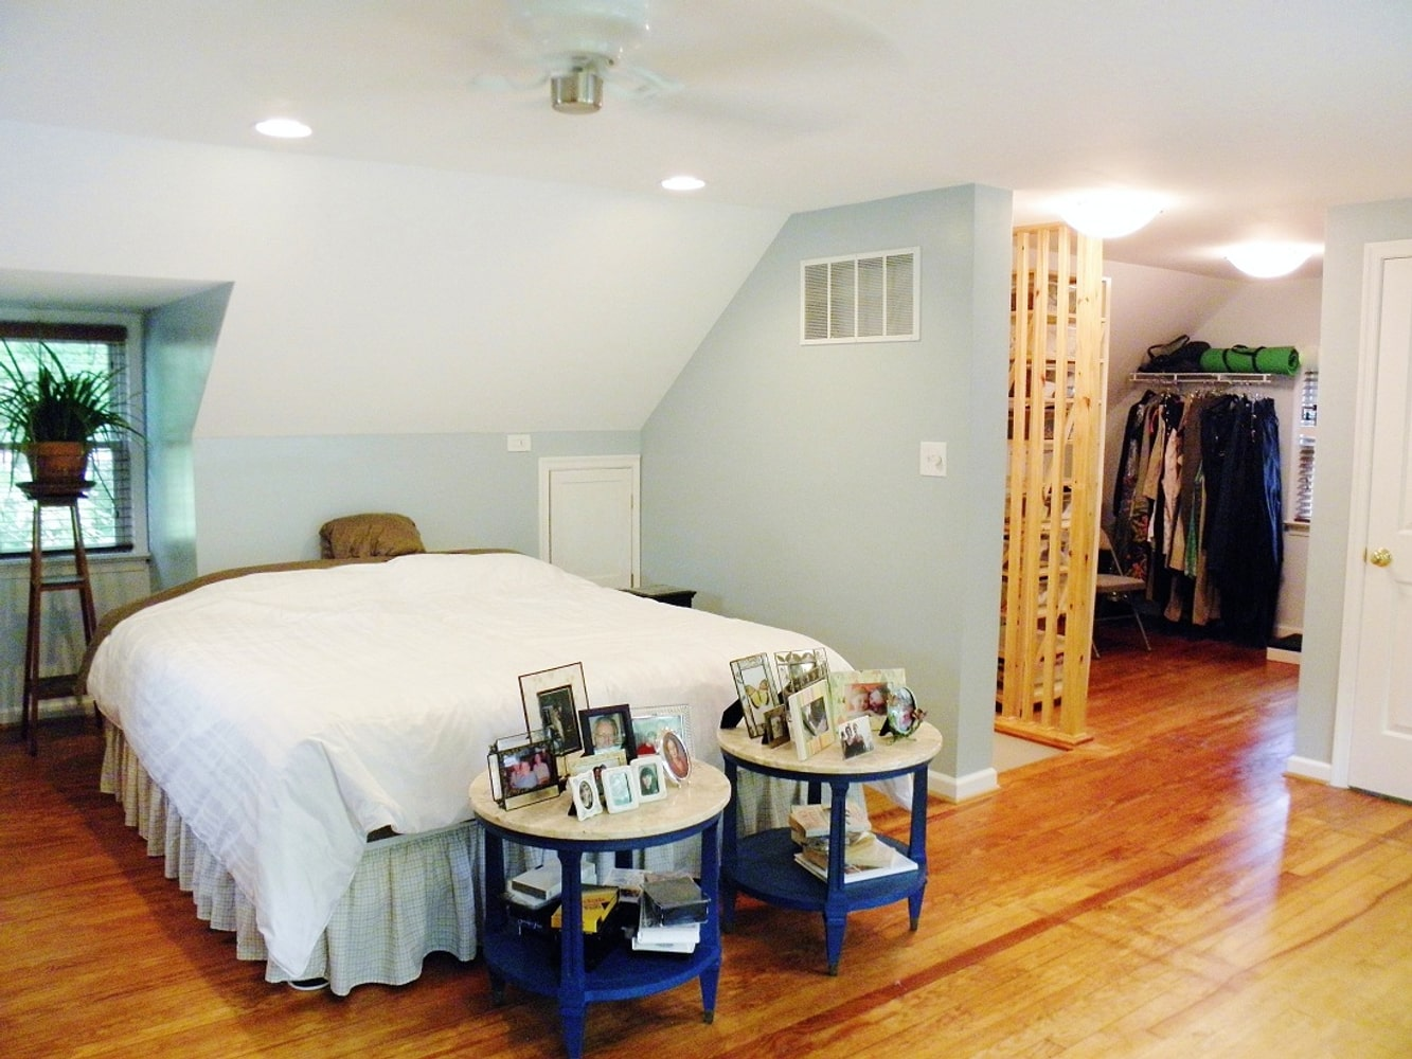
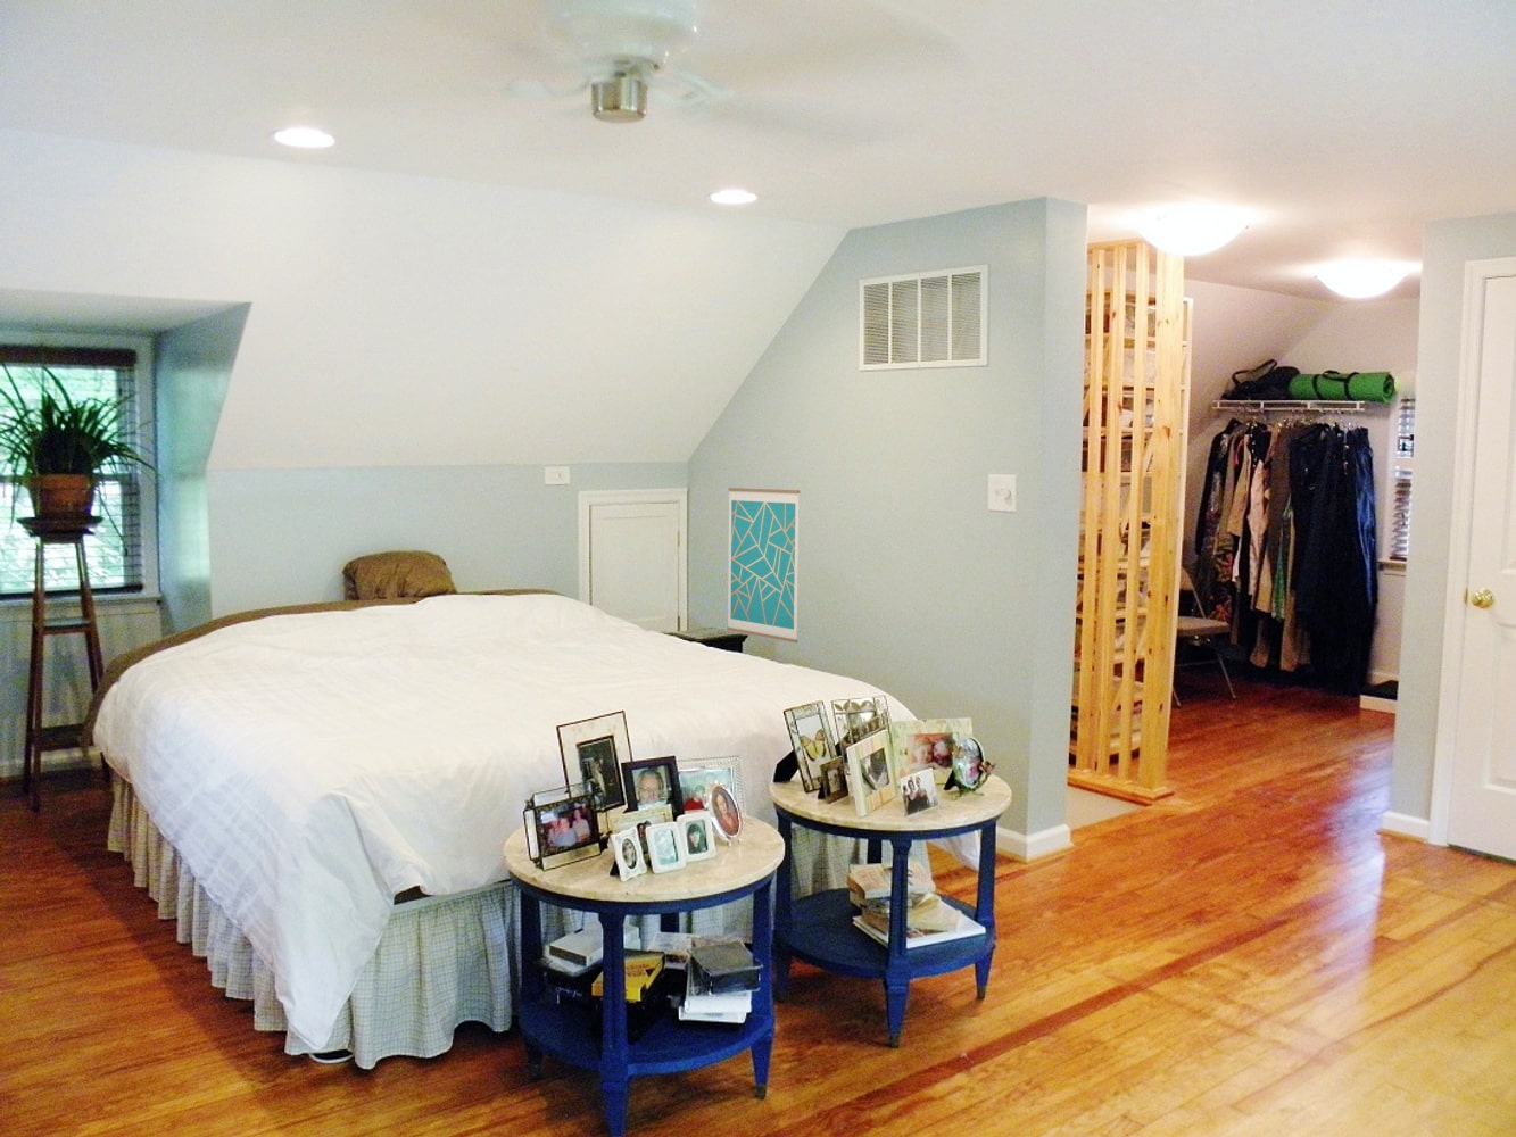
+ wall art (762, 563)
